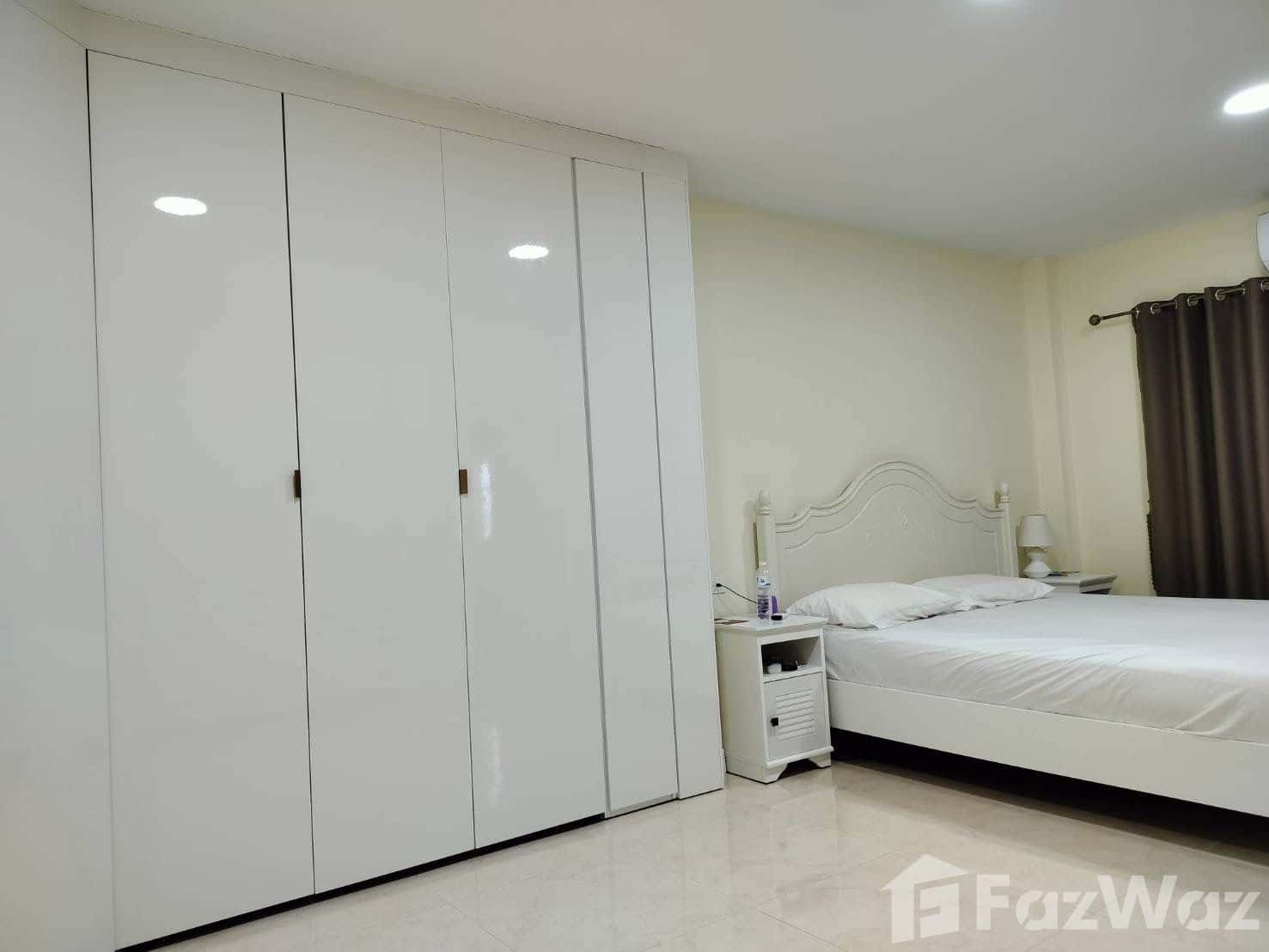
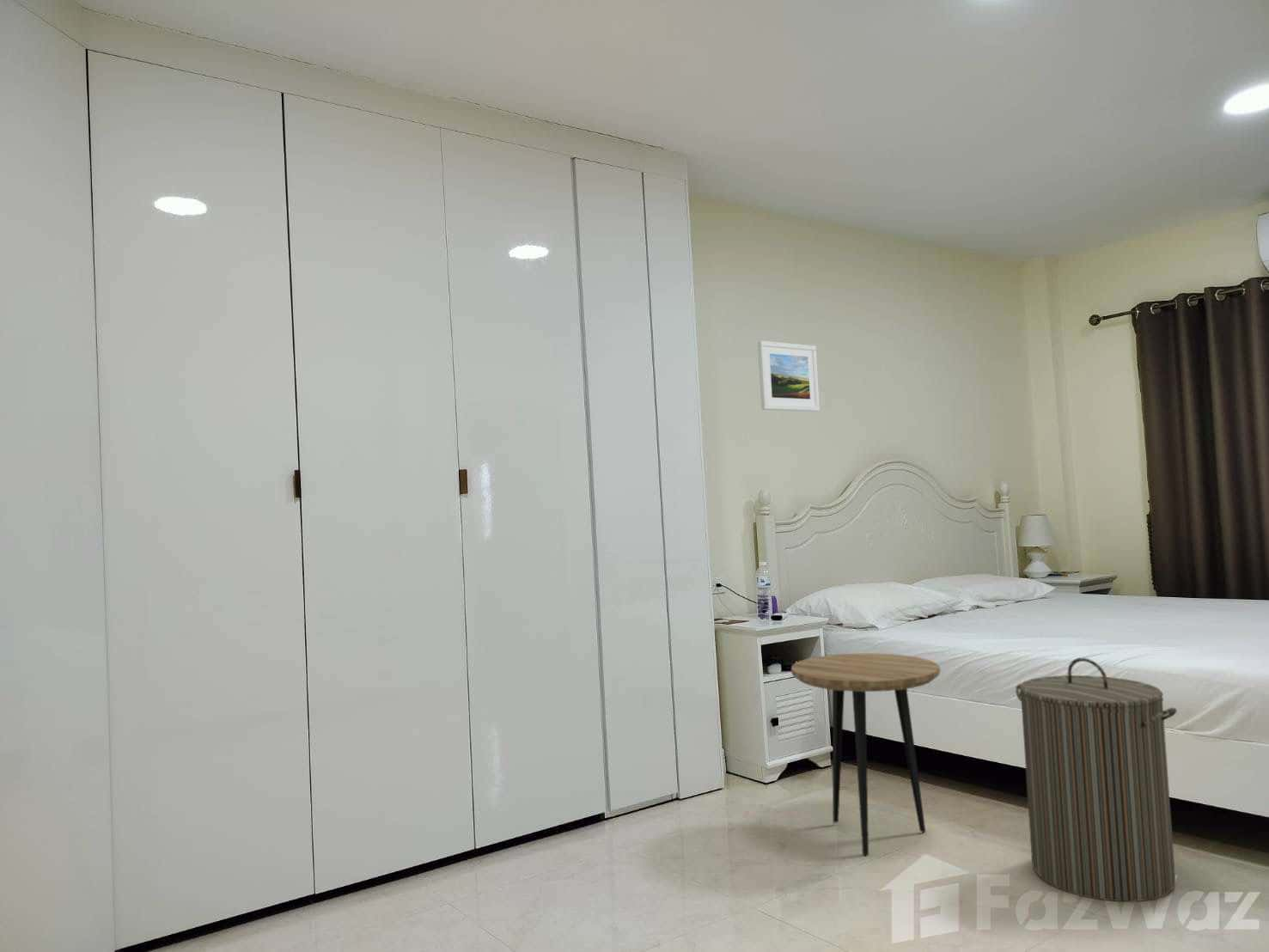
+ laundry hamper (1094, 766)
+ side table (866, 751)
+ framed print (789, 376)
